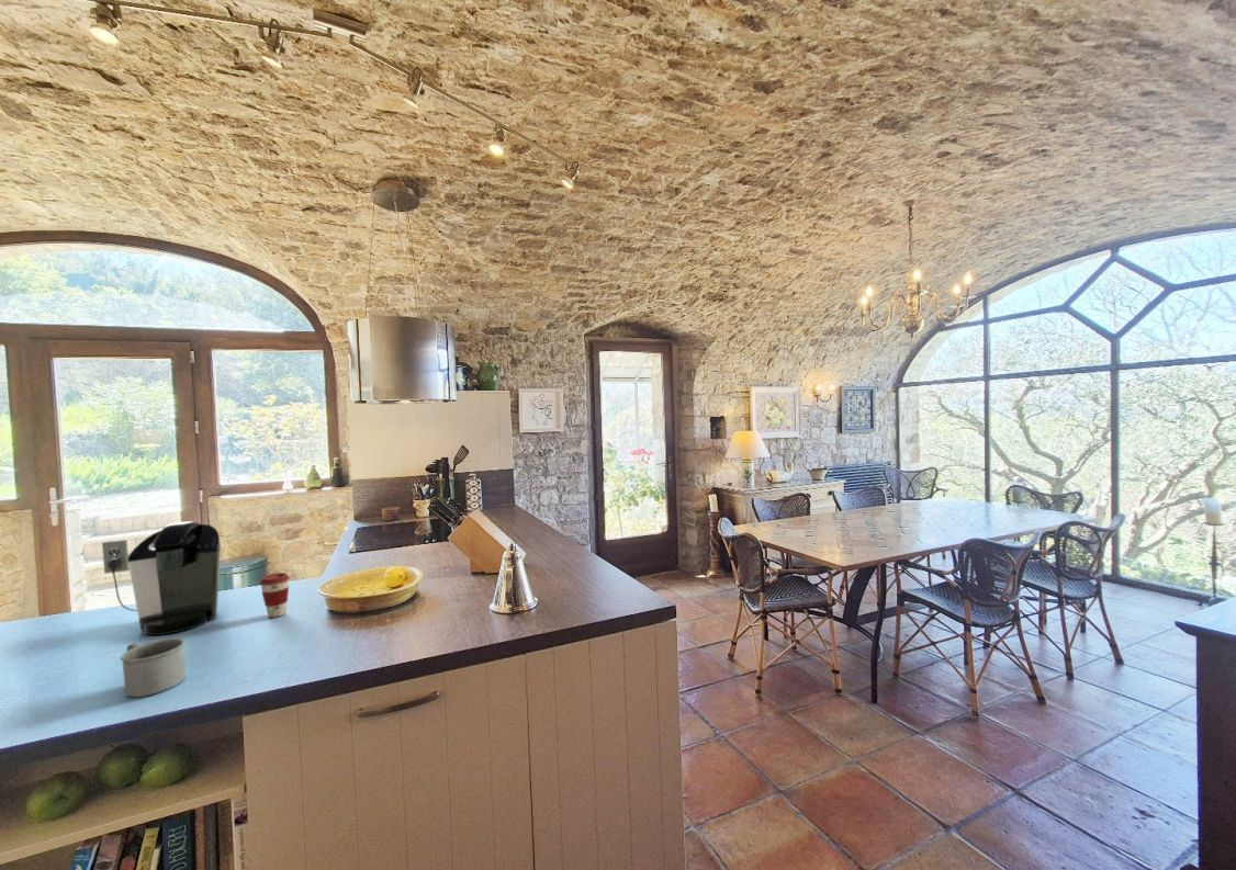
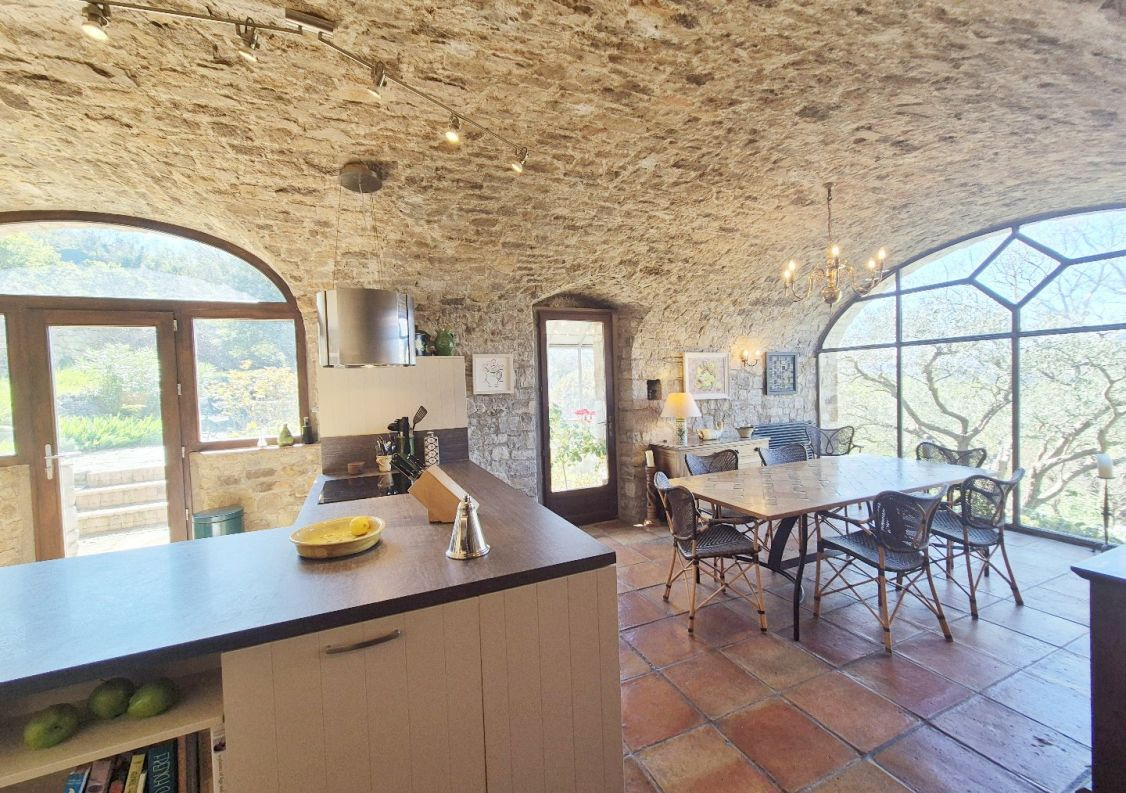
- coffee maker (156, 575)
- mug (151, 666)
- coffee cup (276, 595)
